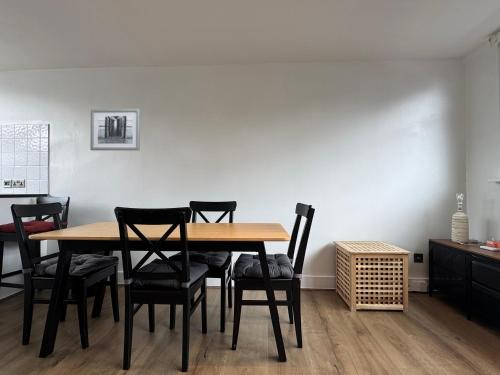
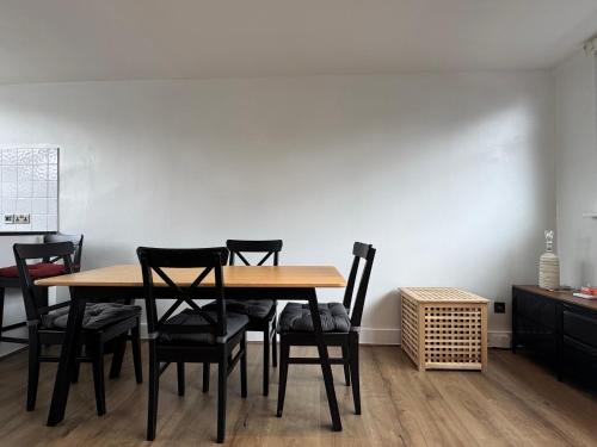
- wall art (115, 129)
